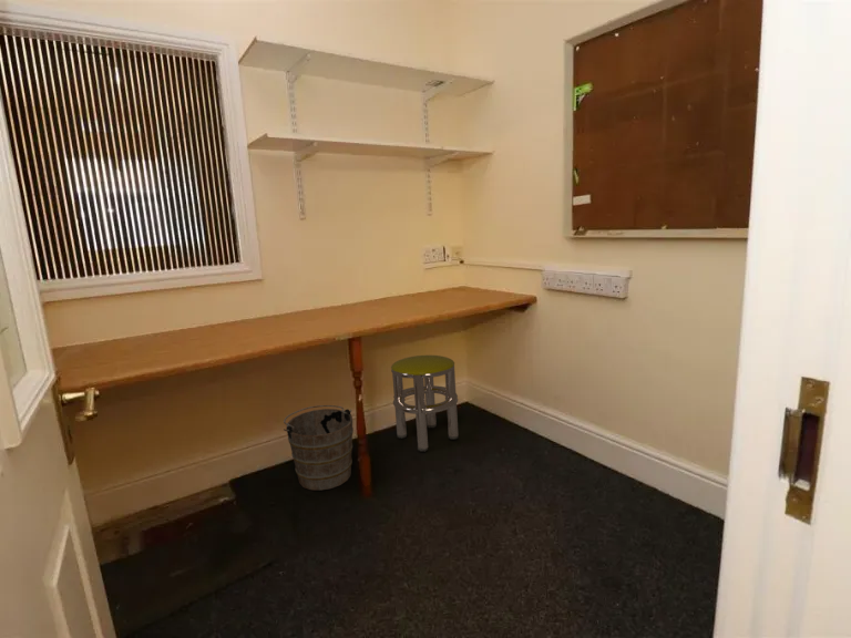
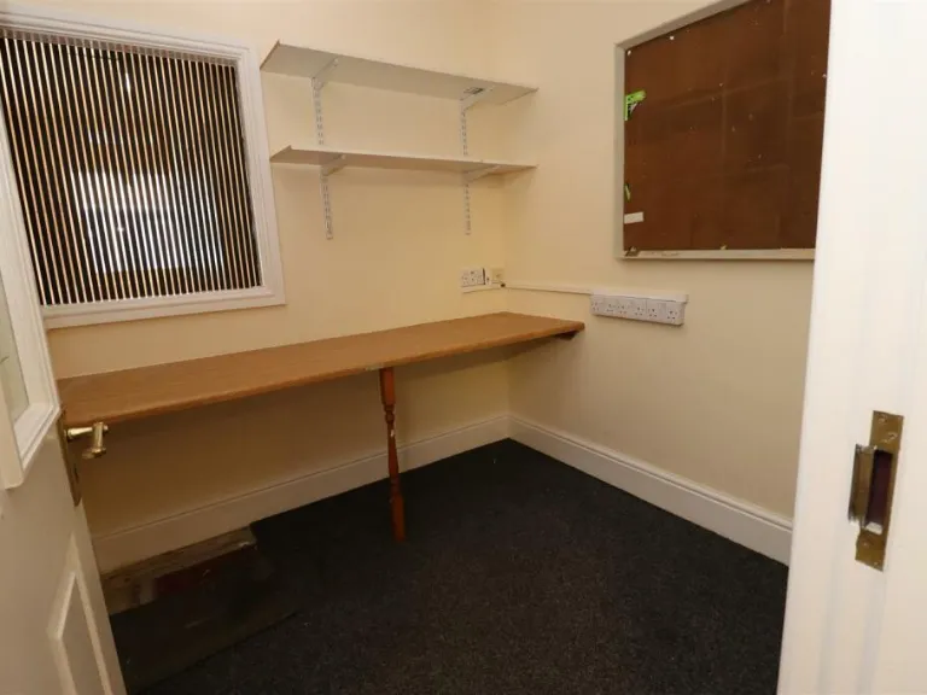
- bucket (321, 445)
- stool (424, 399)
